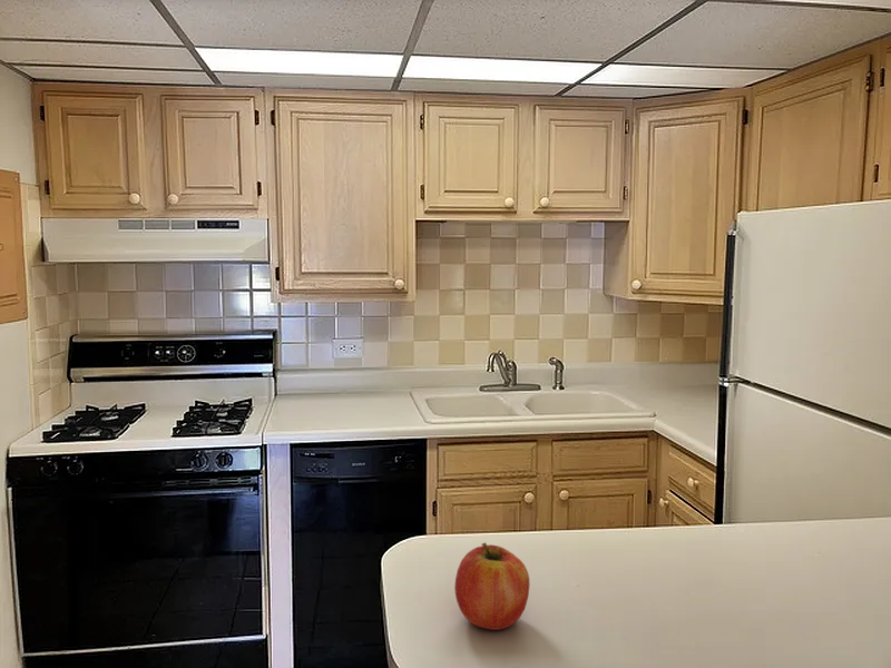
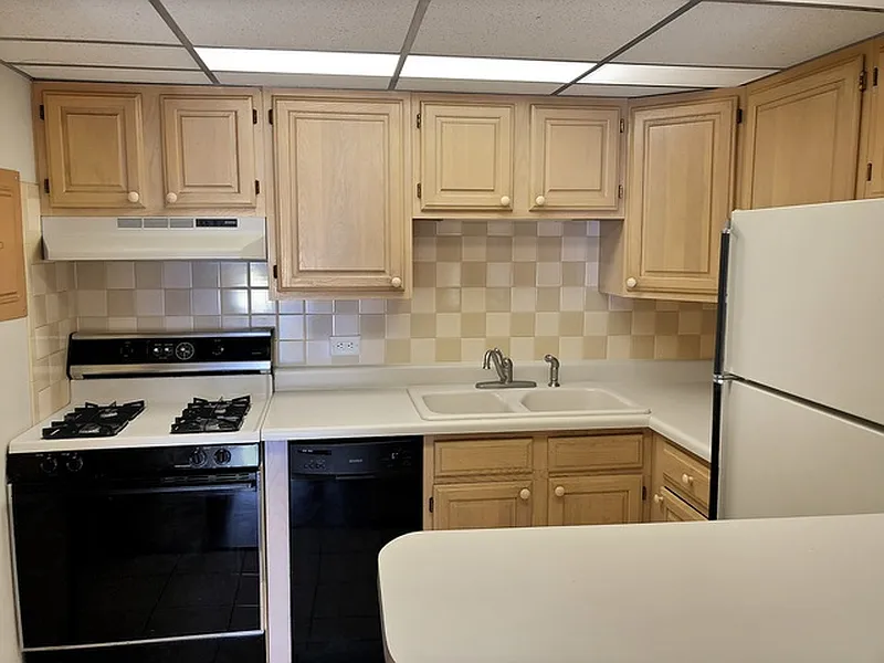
- fruit (491, 582)
